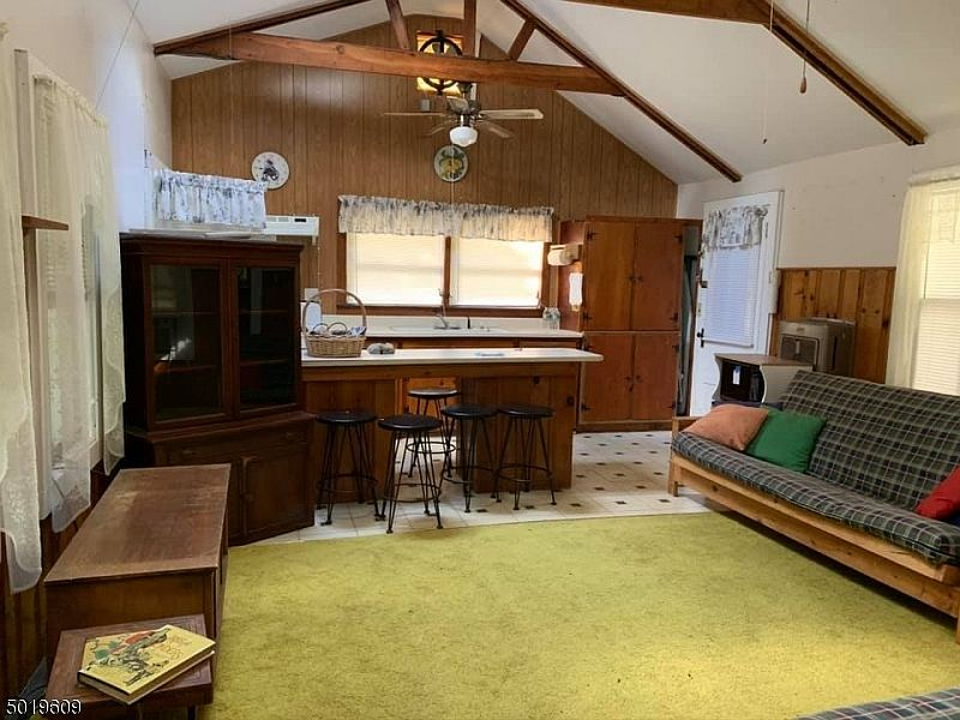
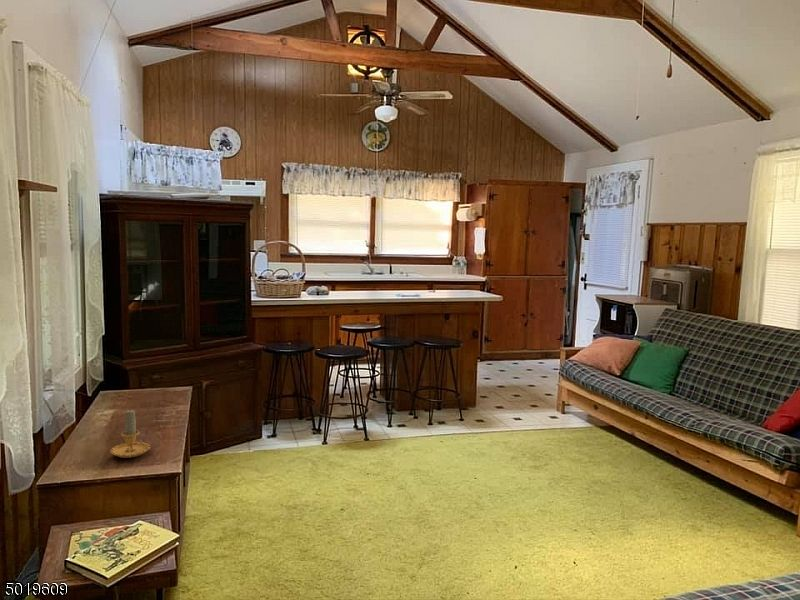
+ candle (130, 432)
